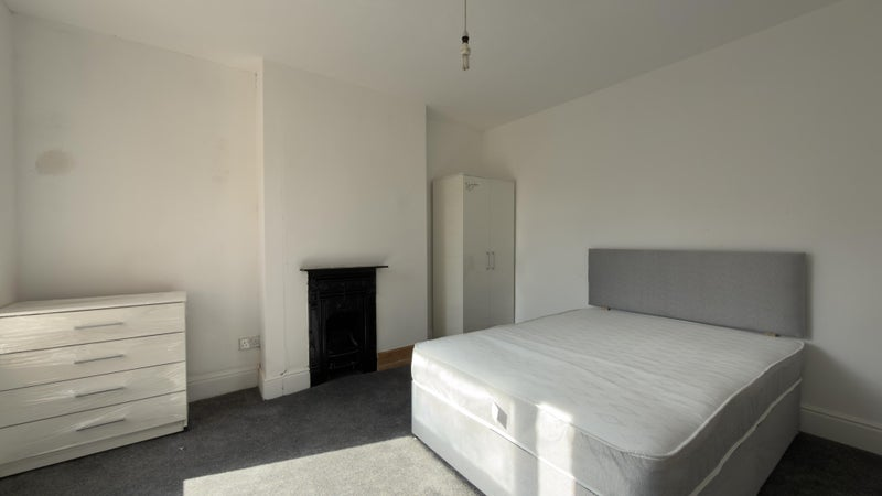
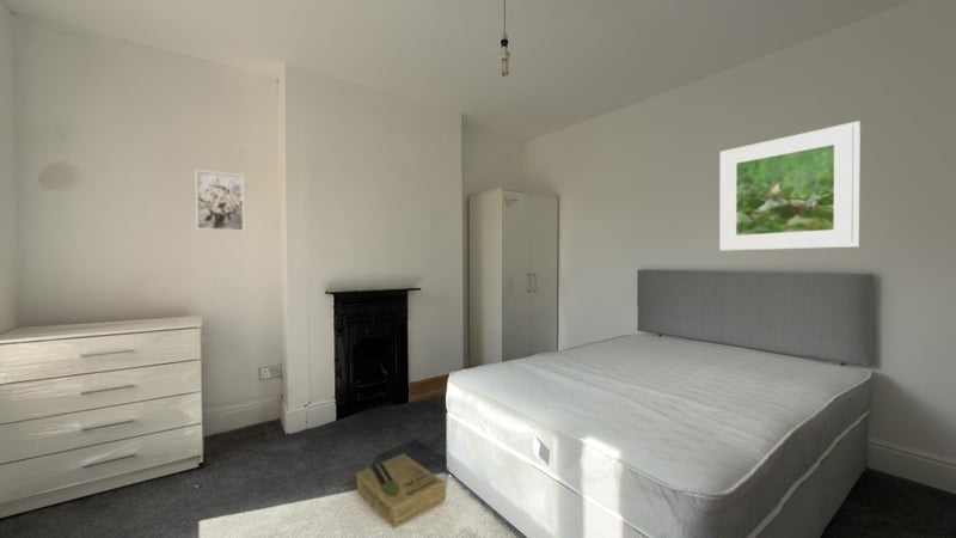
+ cardboard box (399, 487)
+ wall art (220, 201)
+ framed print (780, 194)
